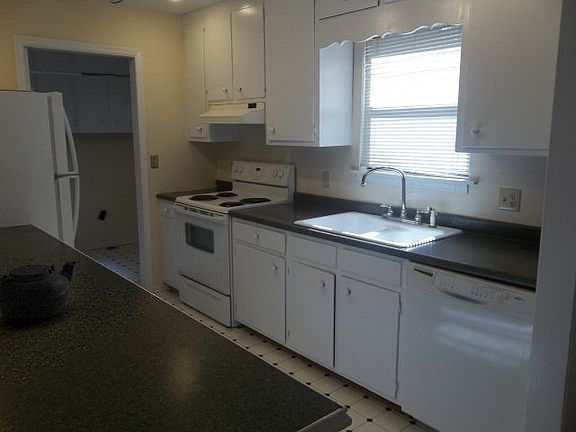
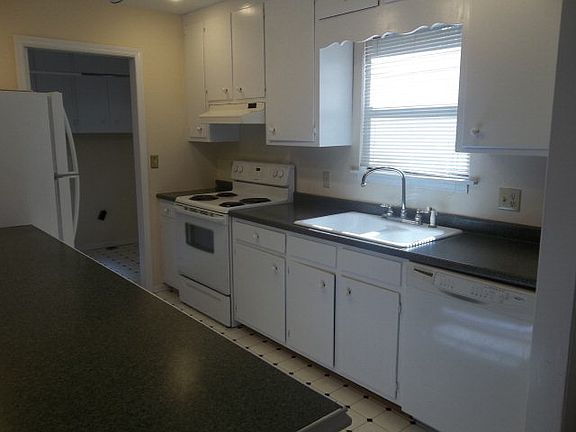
- teapot (39, 290)
